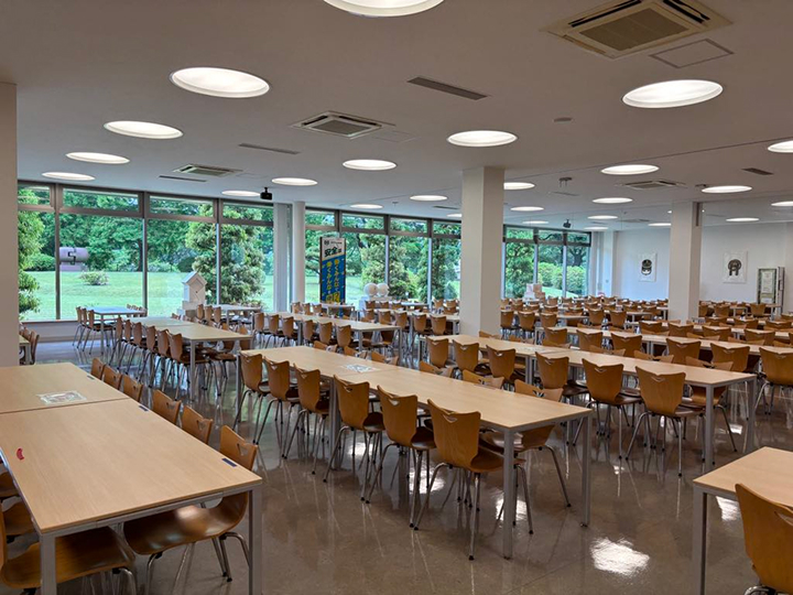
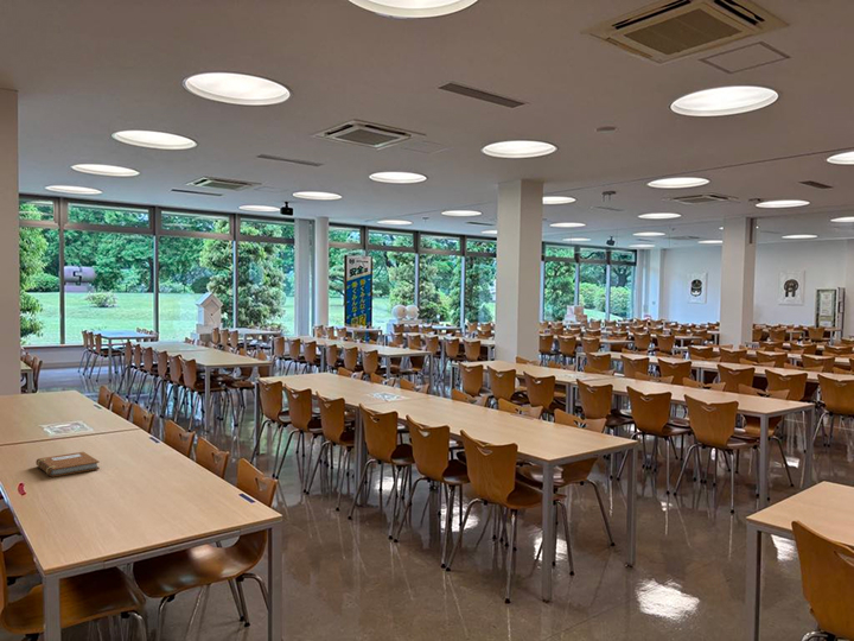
+ notebook (66, 463)
